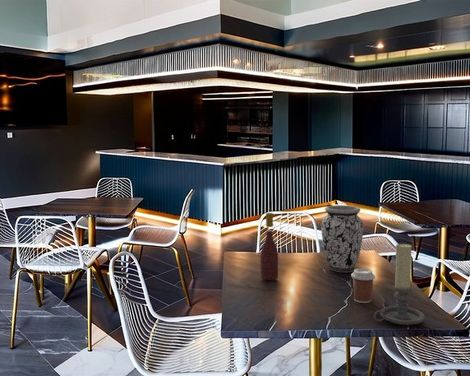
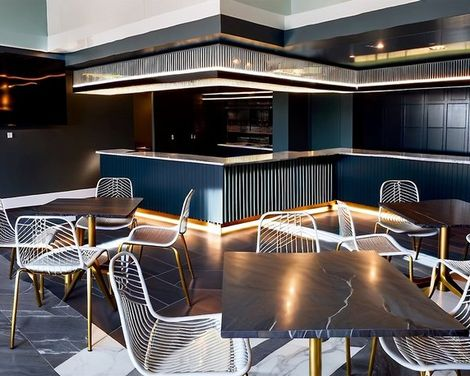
- vase (342, 238)
- wine bottle (269, 246)
- coffee cup (362, 285)
- candle holder (398, 282)
